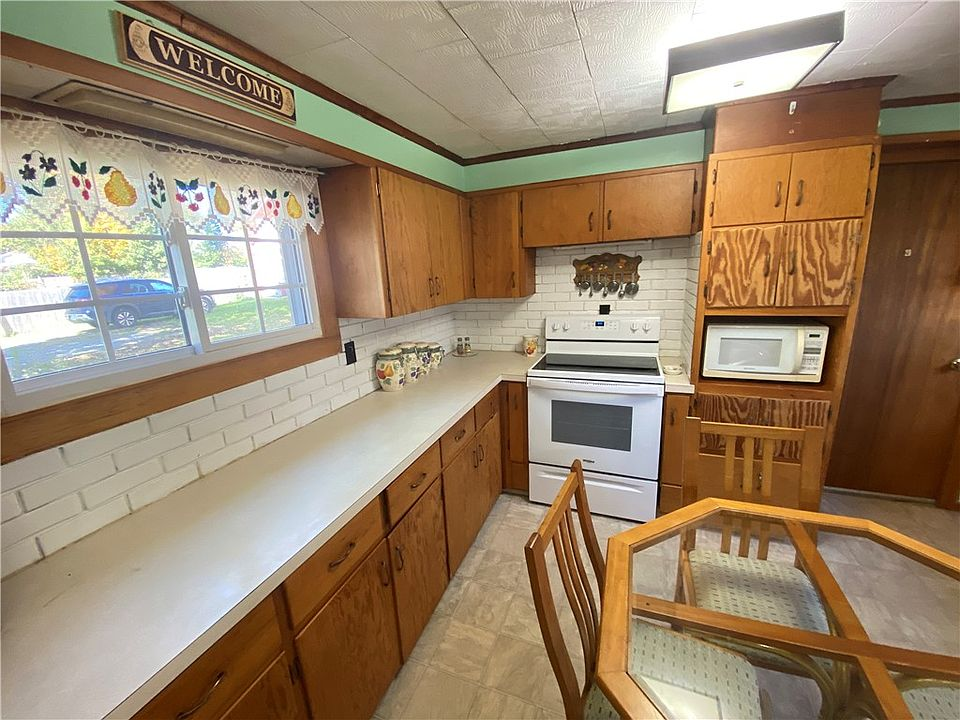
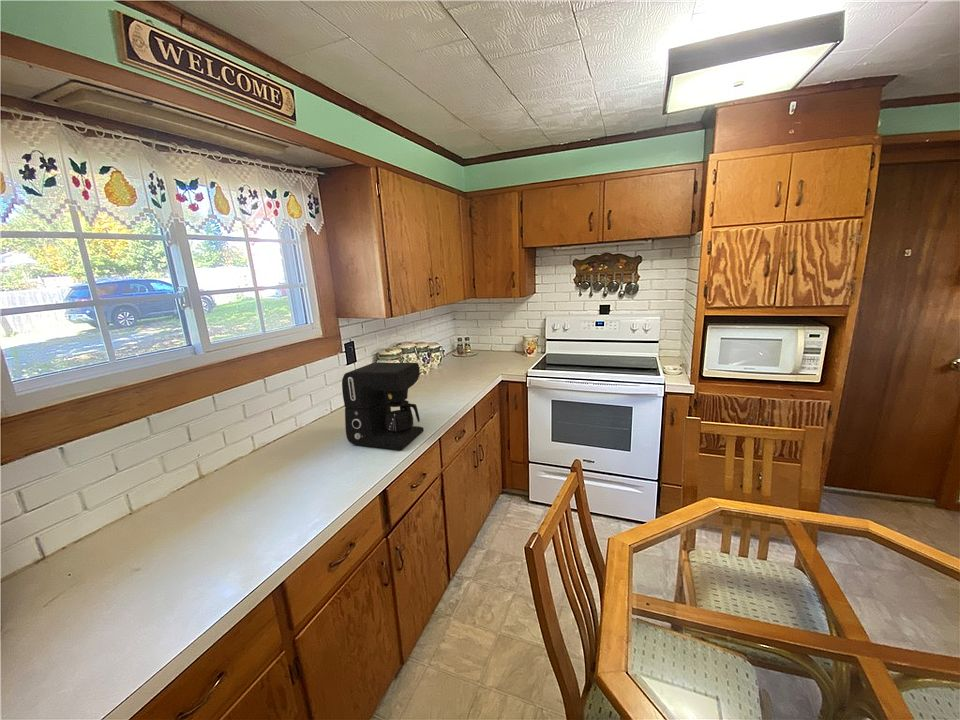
+ coffee maker (386, 403)
